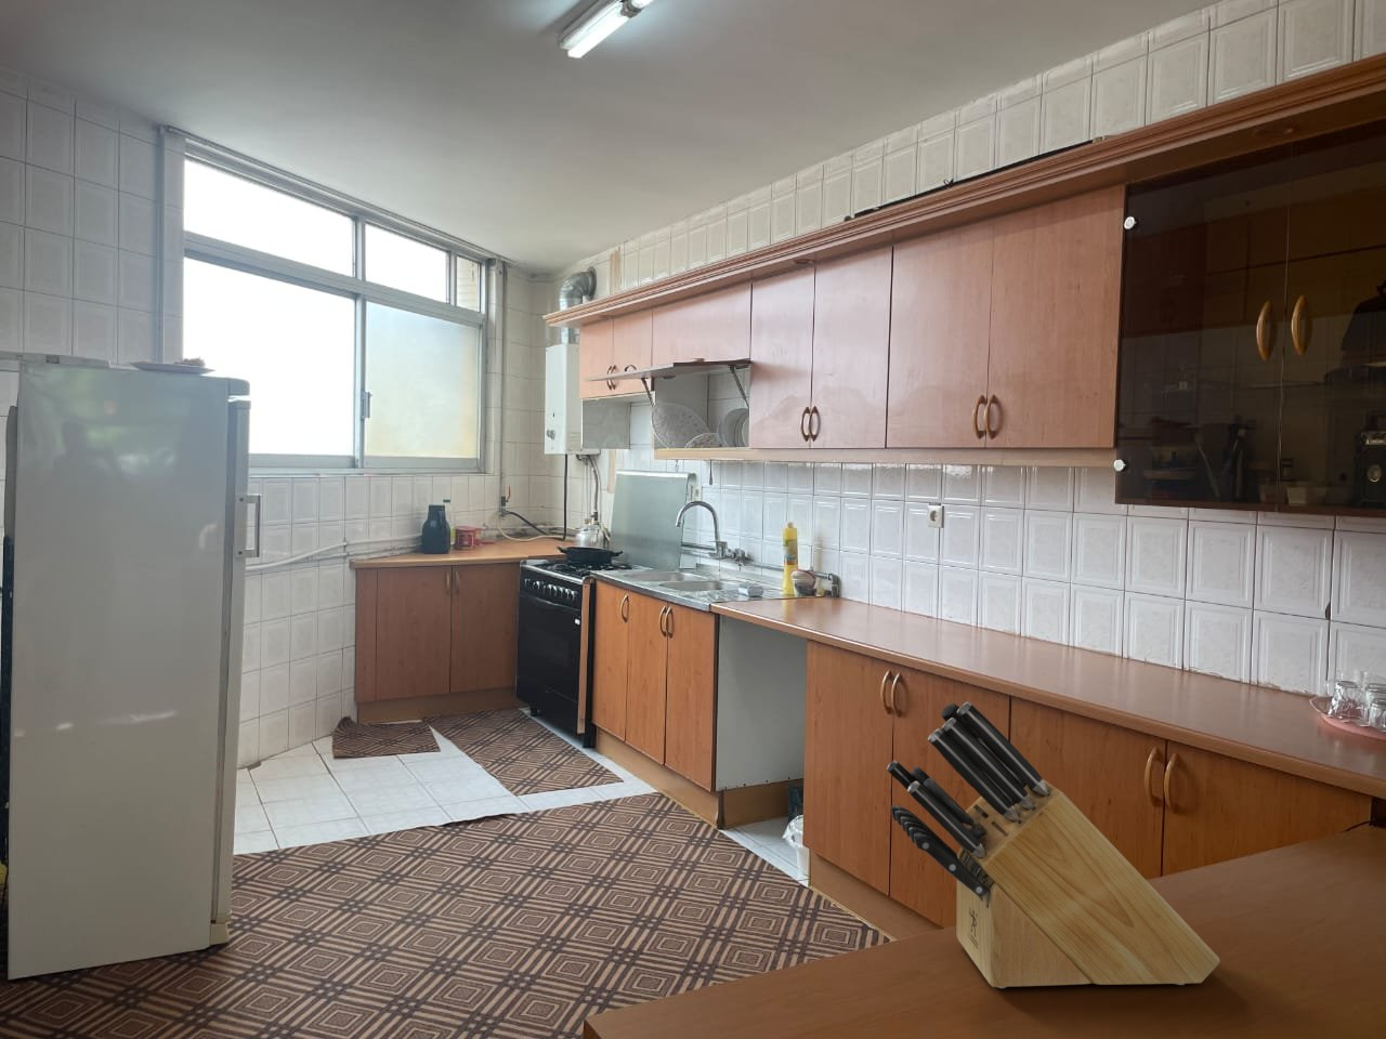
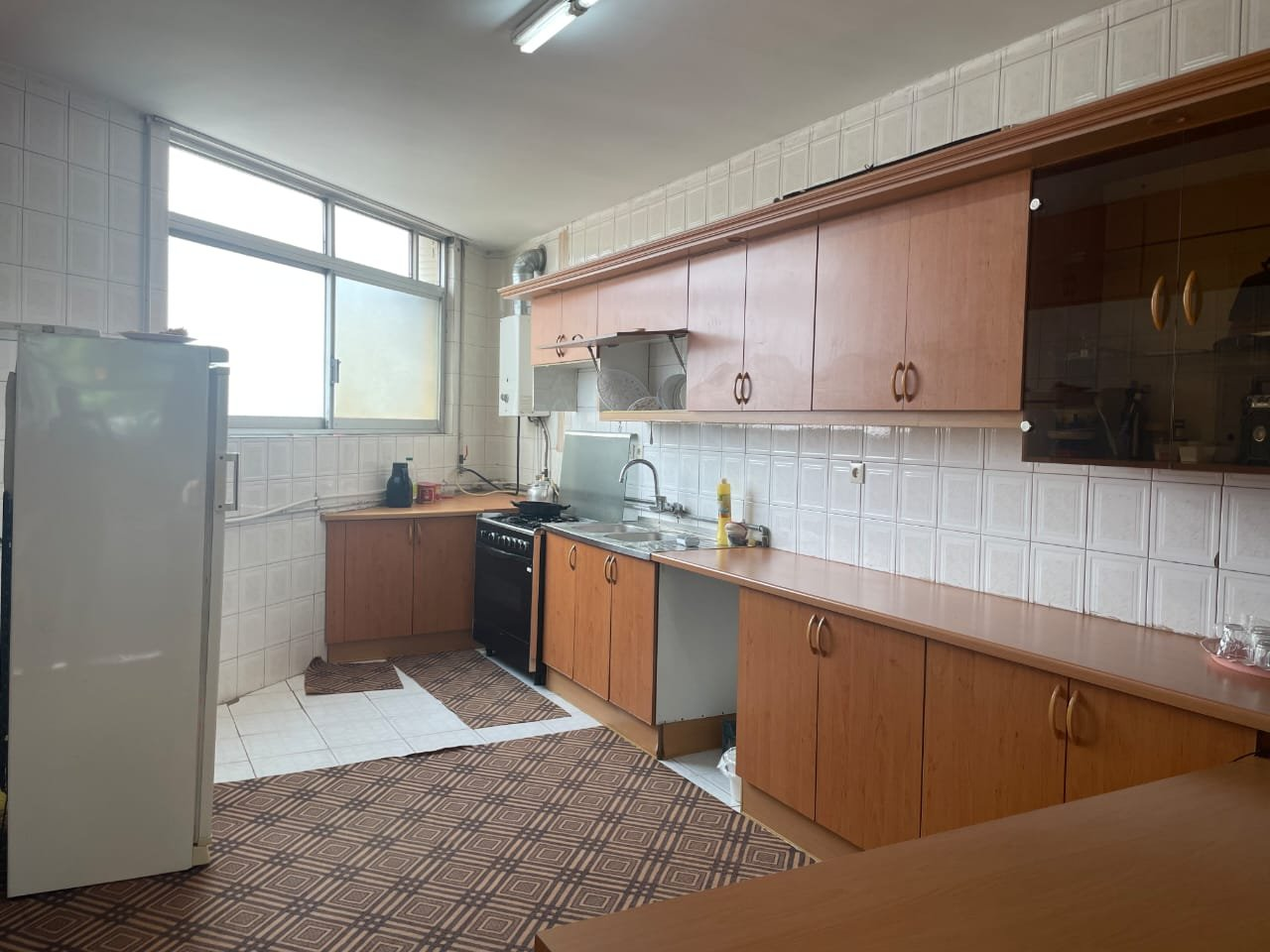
- knife block (1046, 831)
